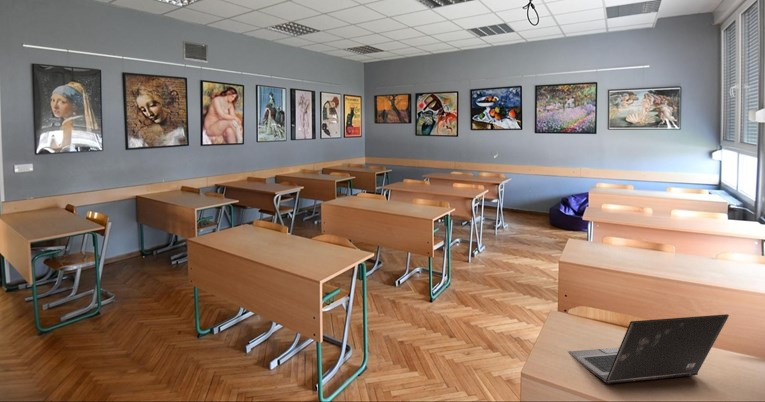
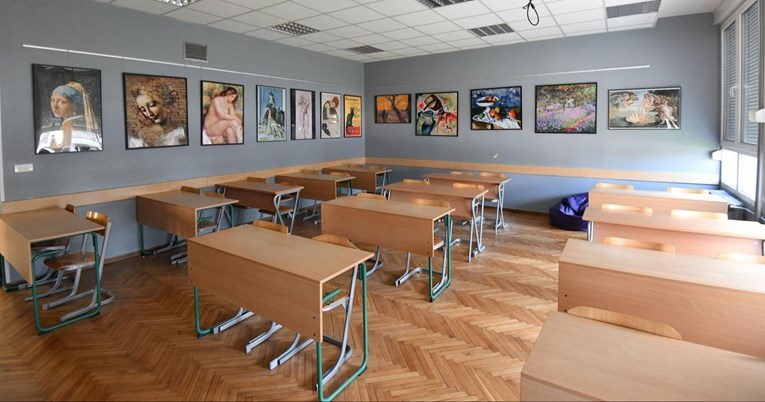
- laptop (636, 334)
